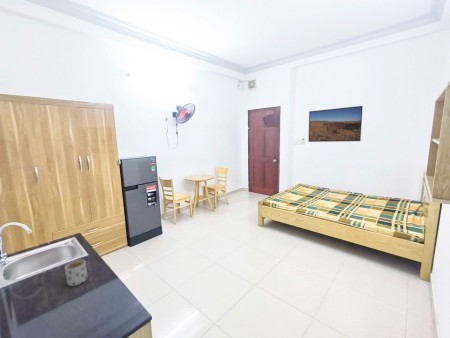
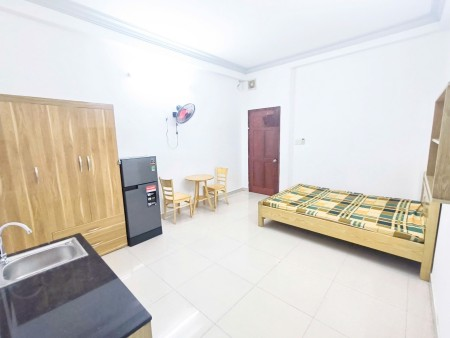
- mug (75, 271)
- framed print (333, 125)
